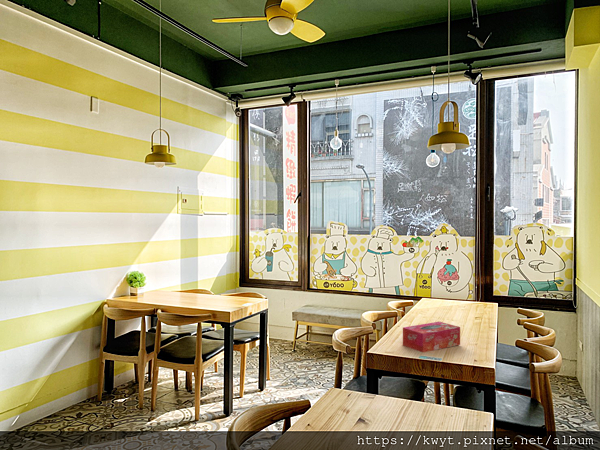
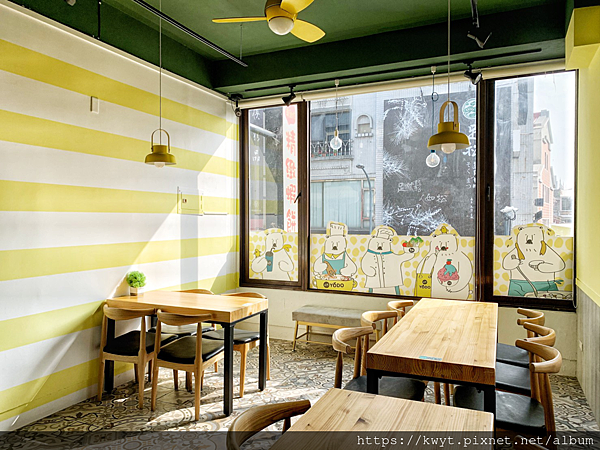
- tissue box (431, 336)
